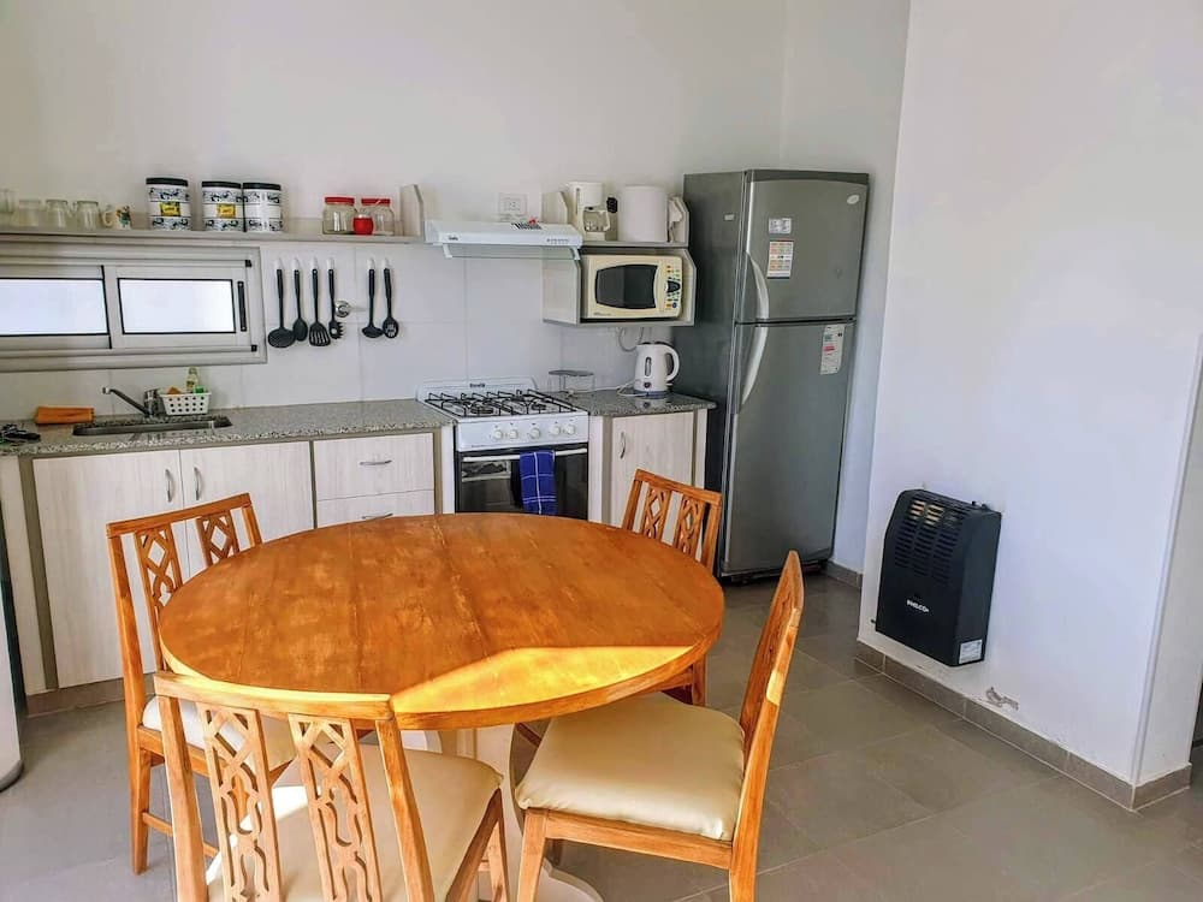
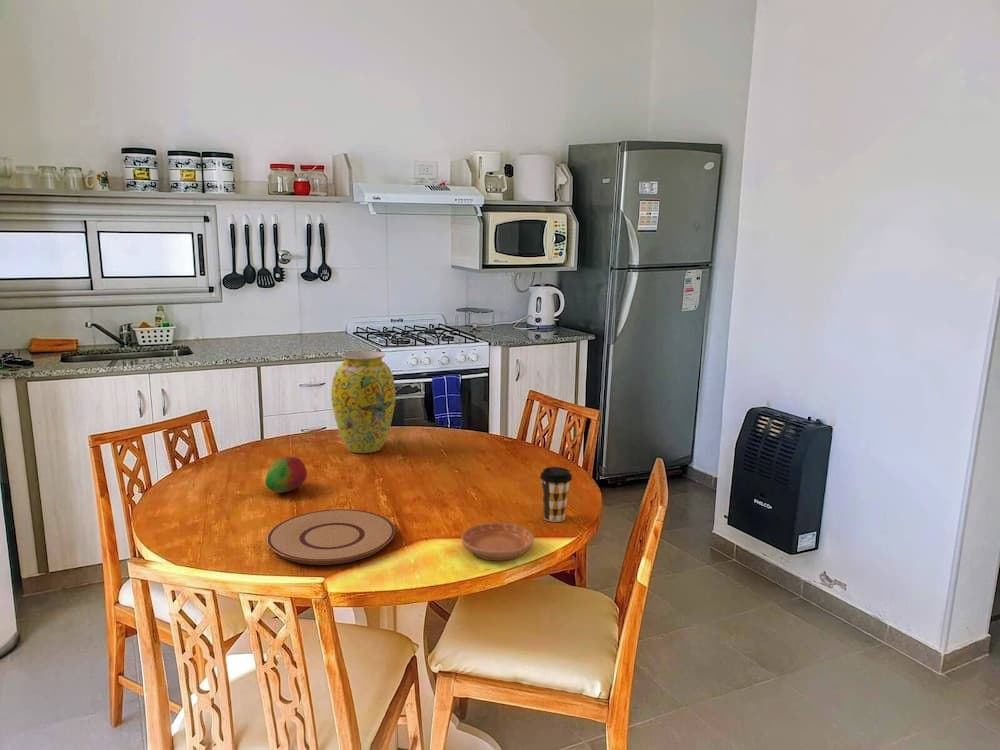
+ fruit (285, 474)
+ plate (332, 535)
+ vase (363, 401)
+ coffee cup (555, 494)
+ saucer (497, 542)
